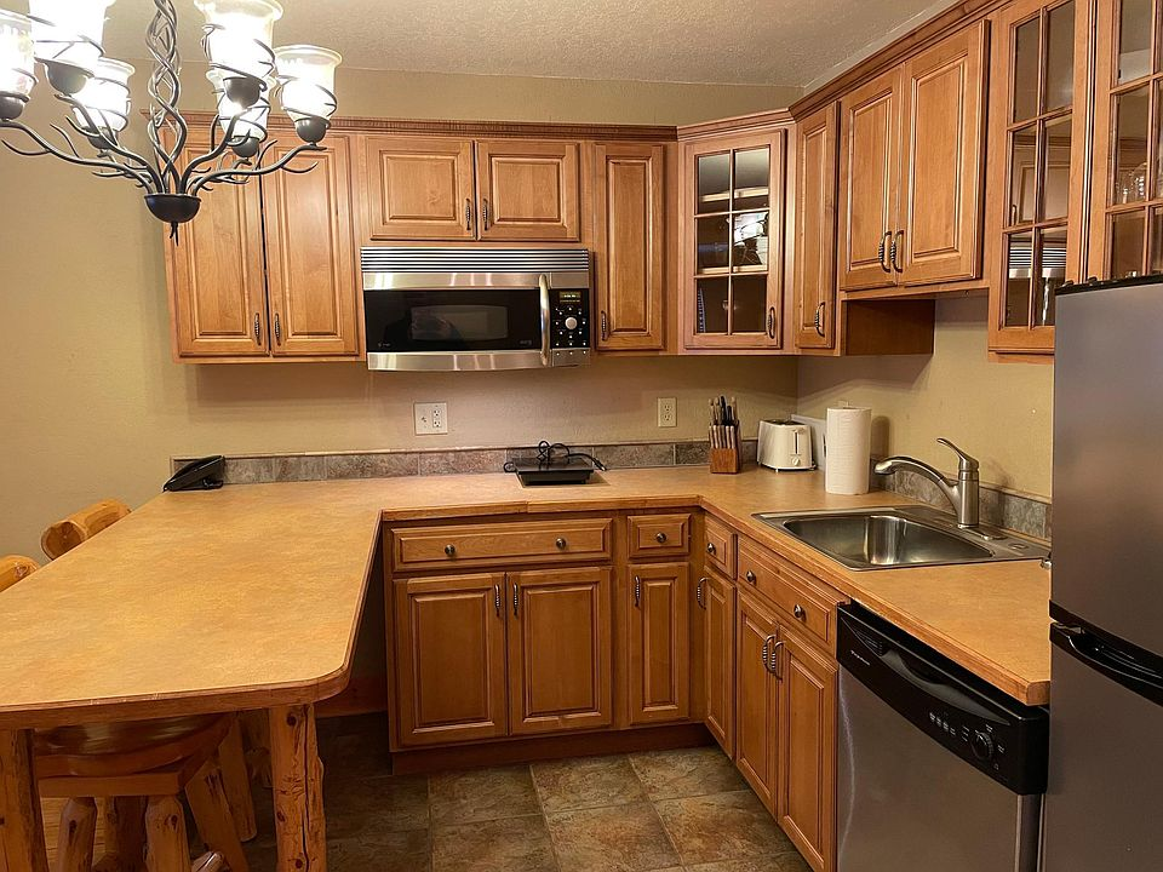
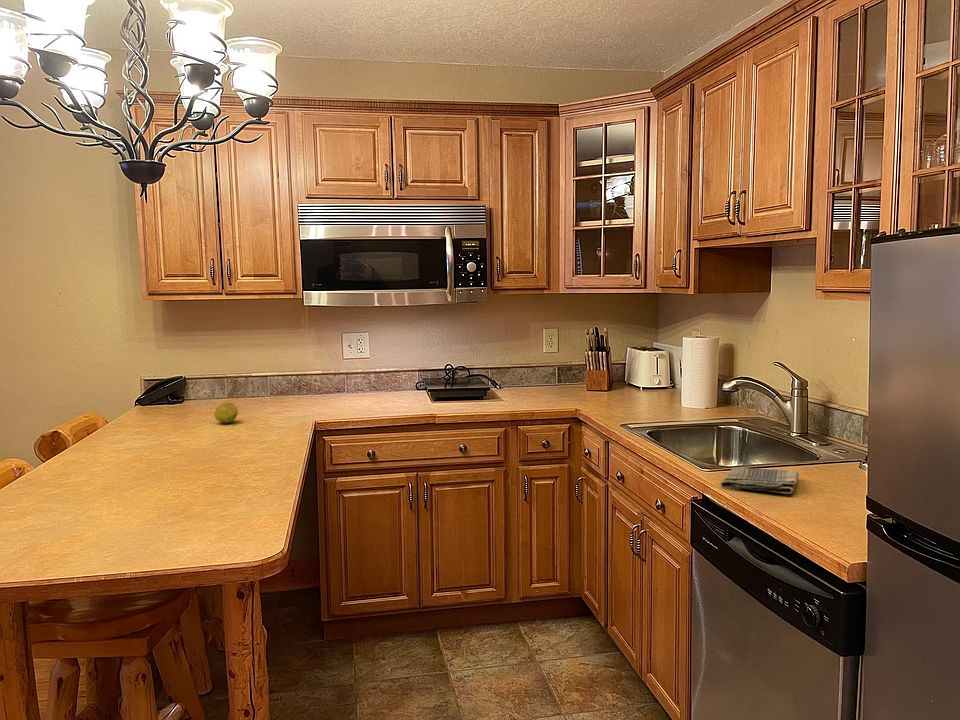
+ fruit (226, 412)
+ dish towel (760, 477)
